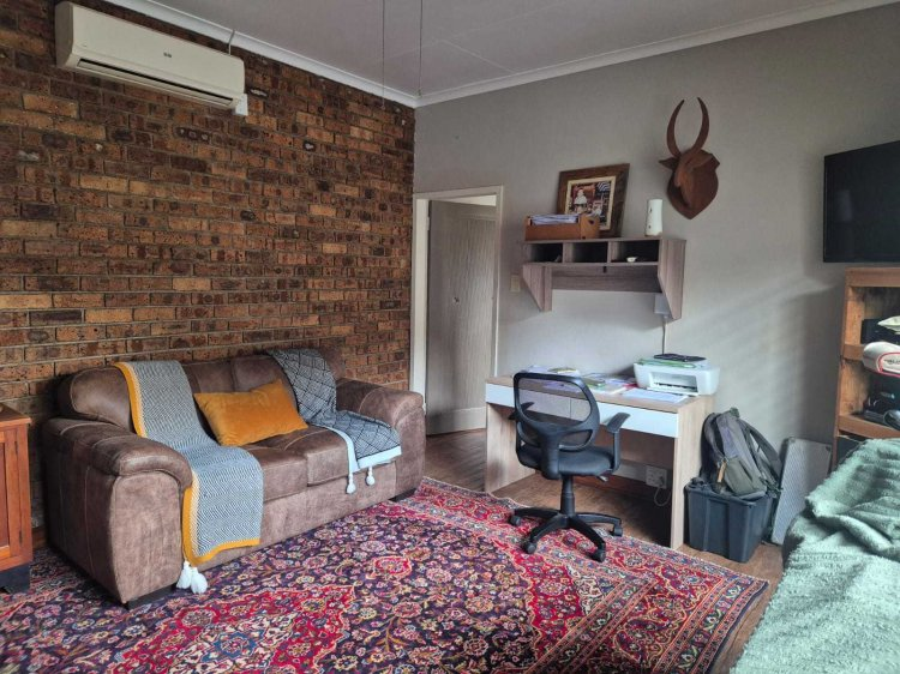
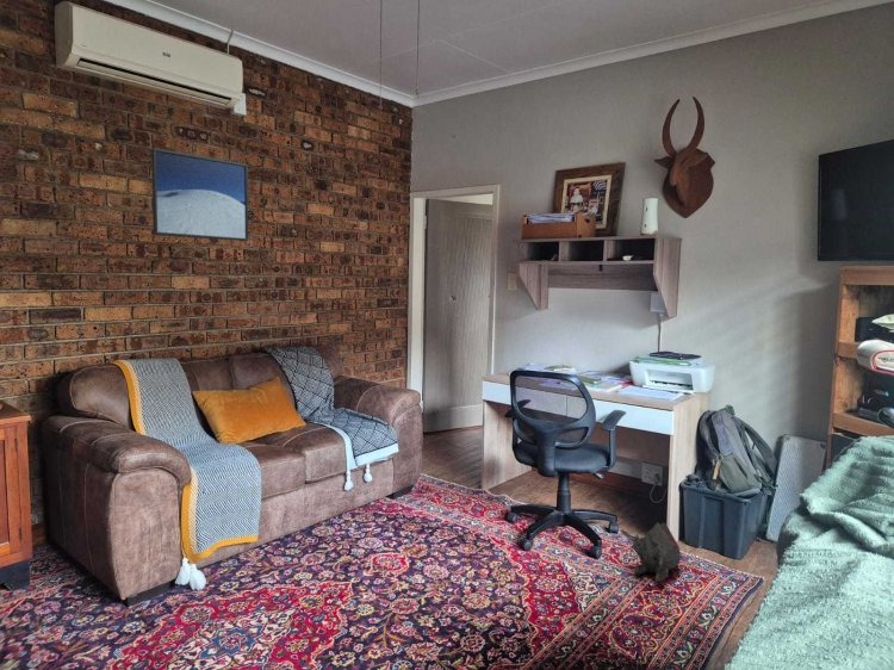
+ plush toy (660, 550)
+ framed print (203, 197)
